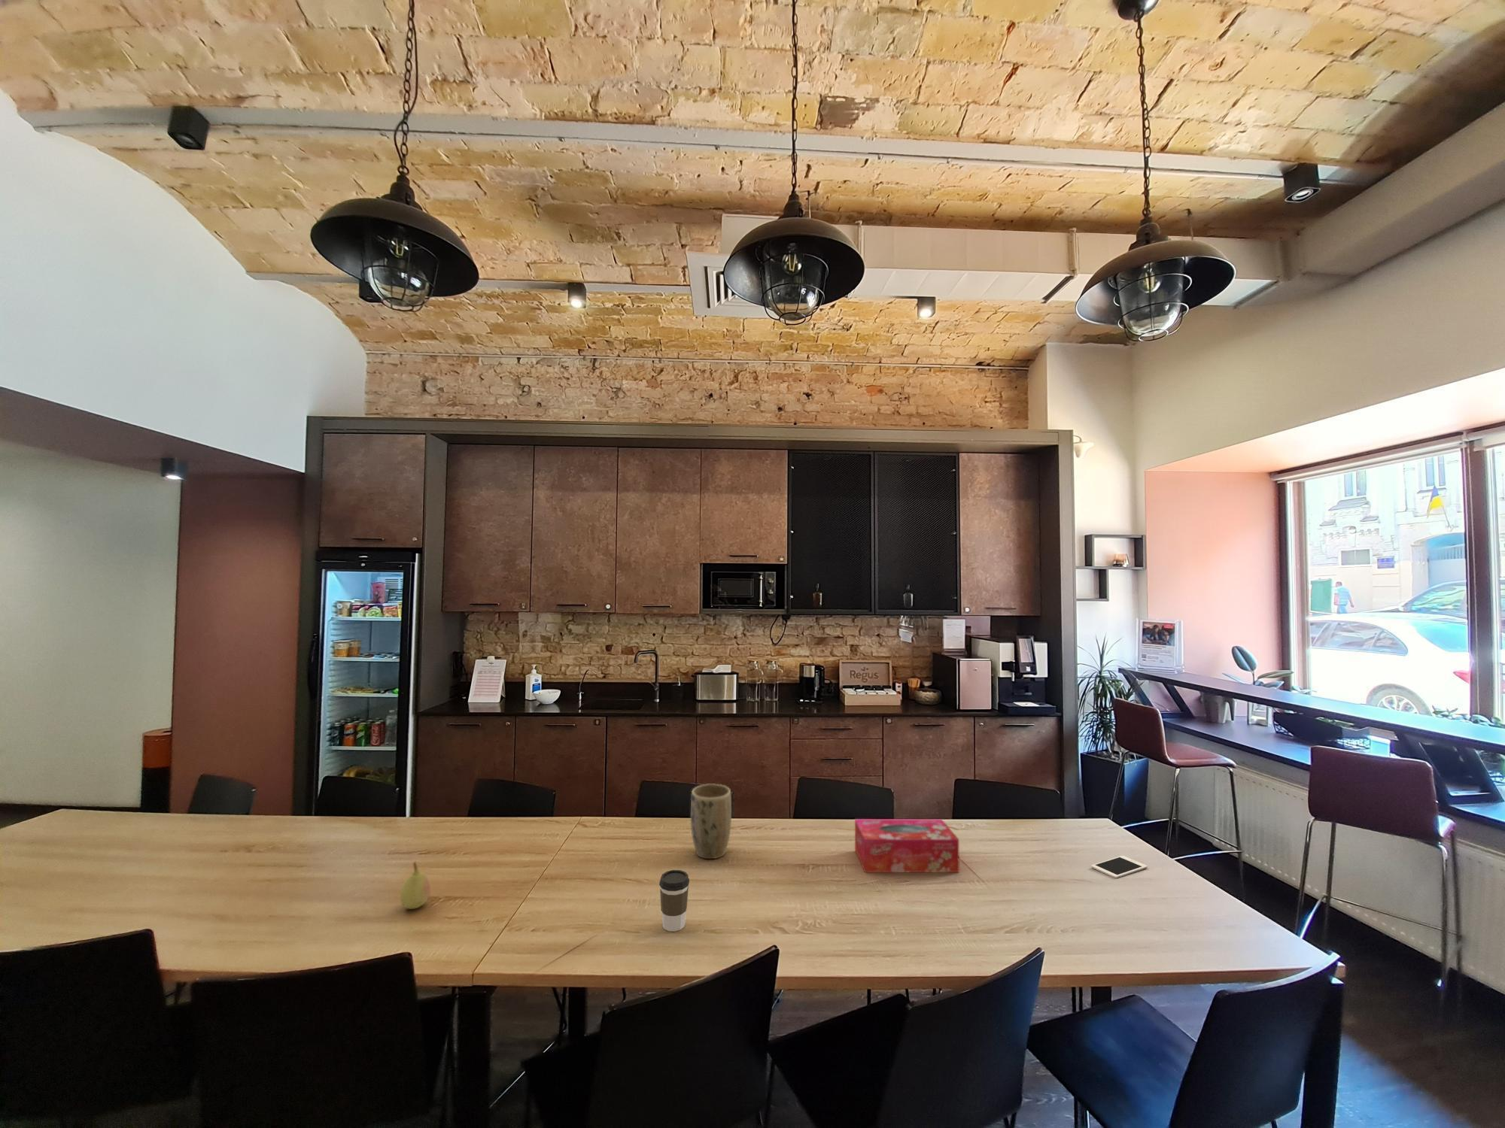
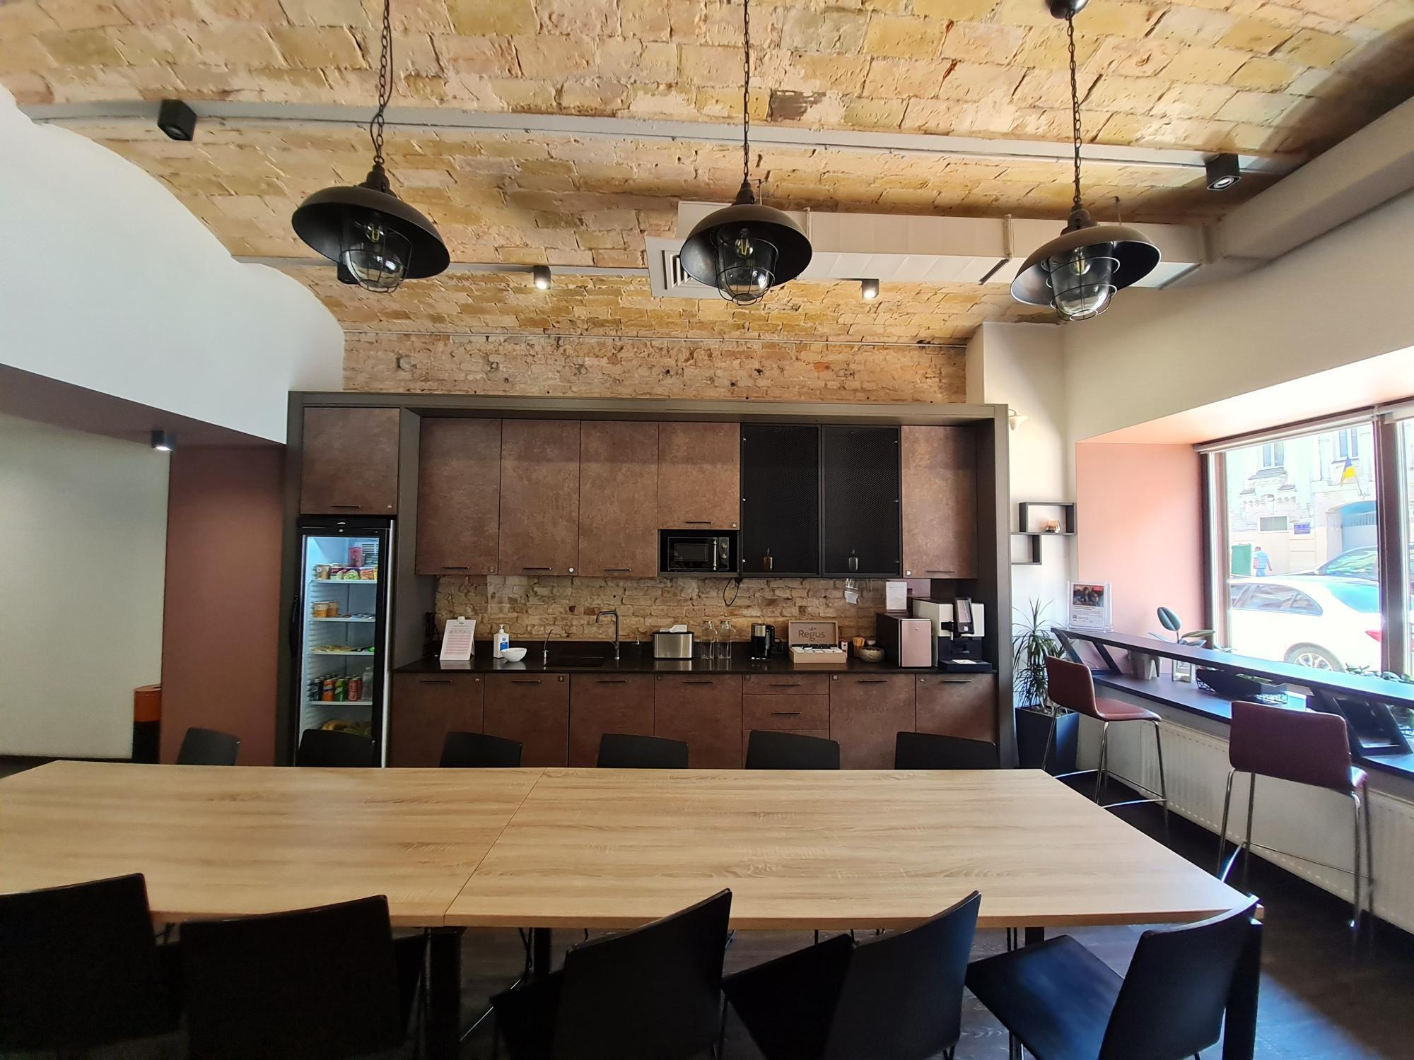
- tissue box (904, 845)
- cell phone (1119, 866)
- coffee cup (673, 901)
- fruit (416, 883)
- plant pot (710, 821)
